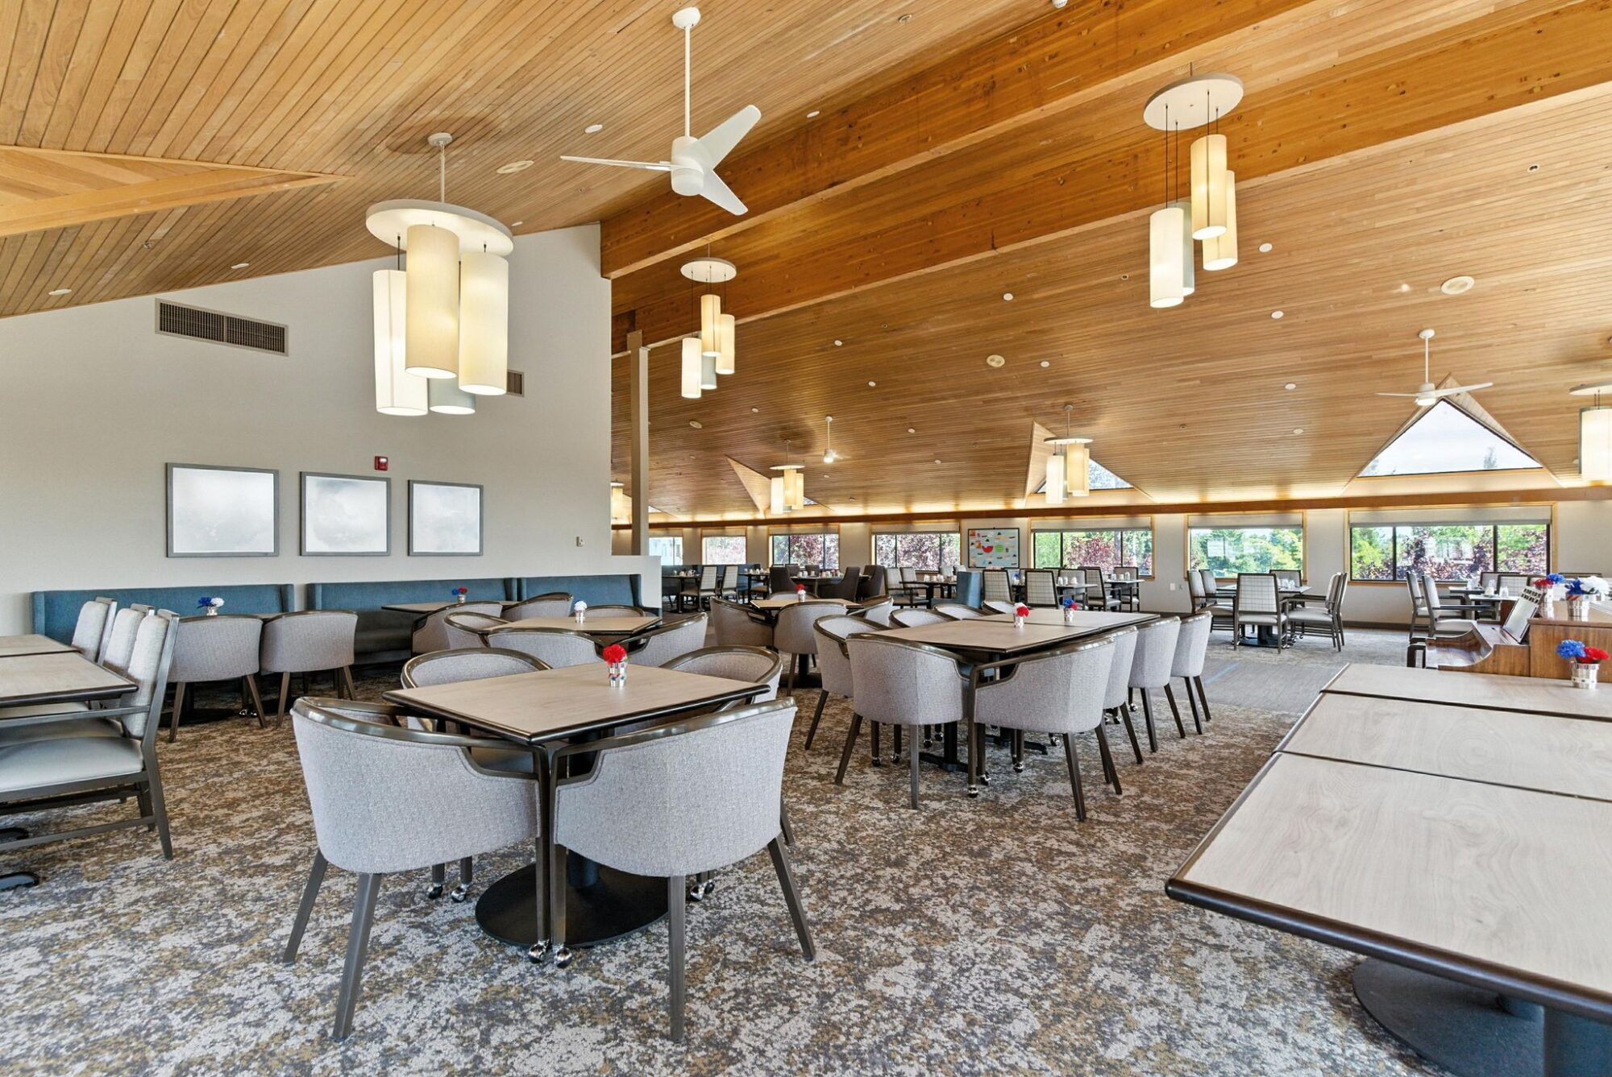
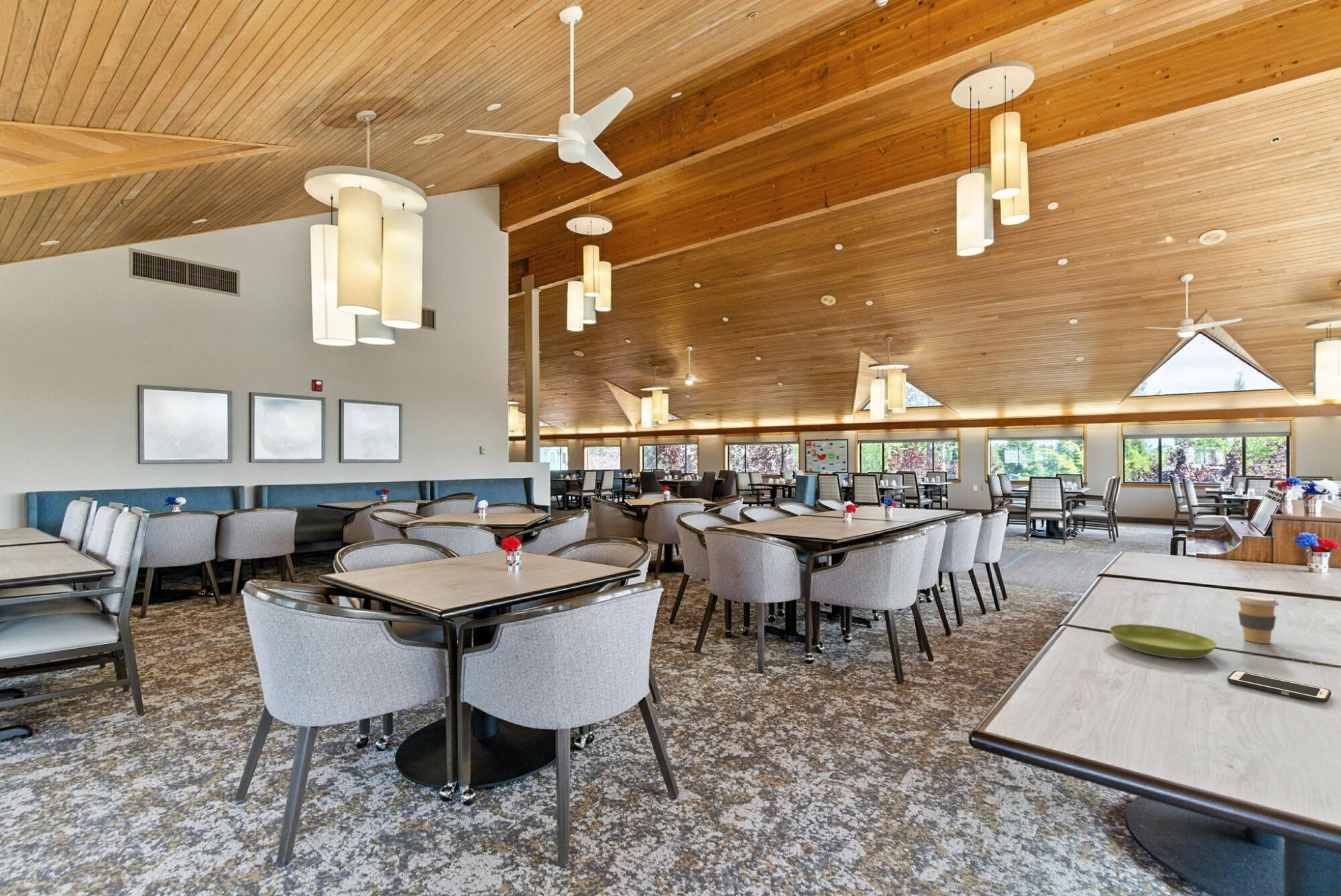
+ saucer (1161, 642)
+ coffee cup (1257, 619)
+ cell phone (1277, 686)
